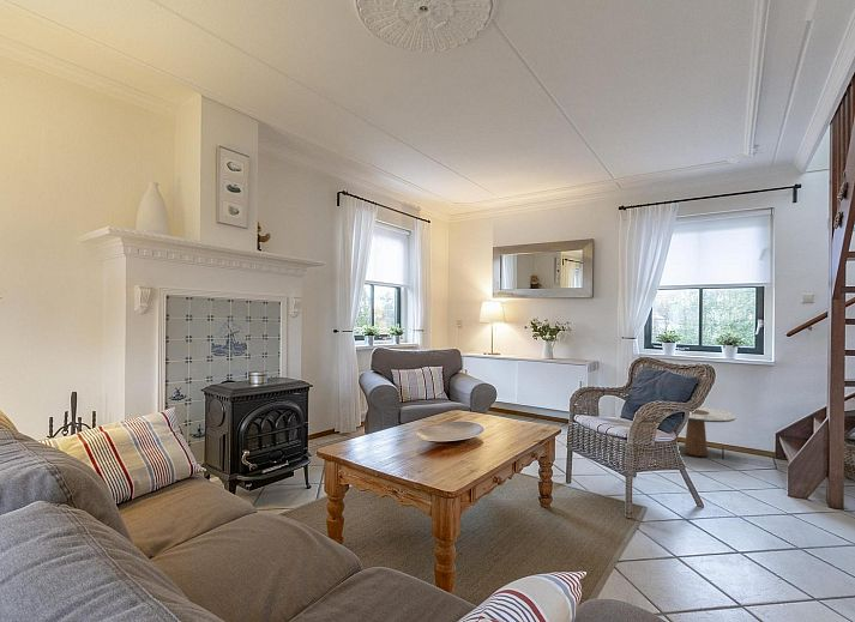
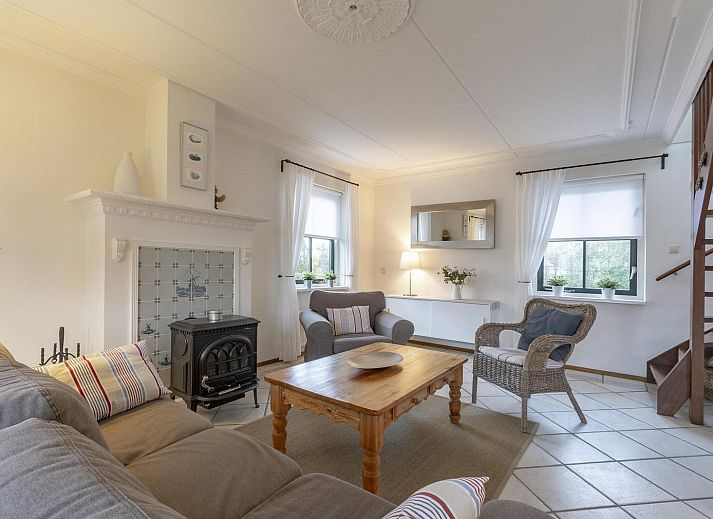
- side table (696, 431)
